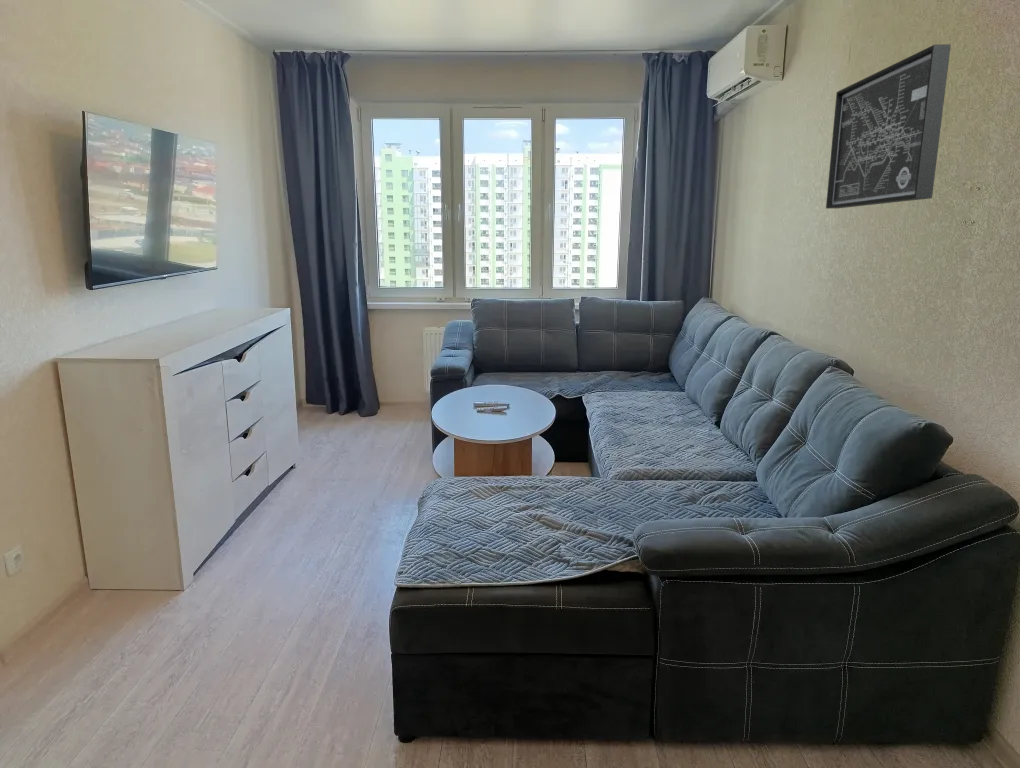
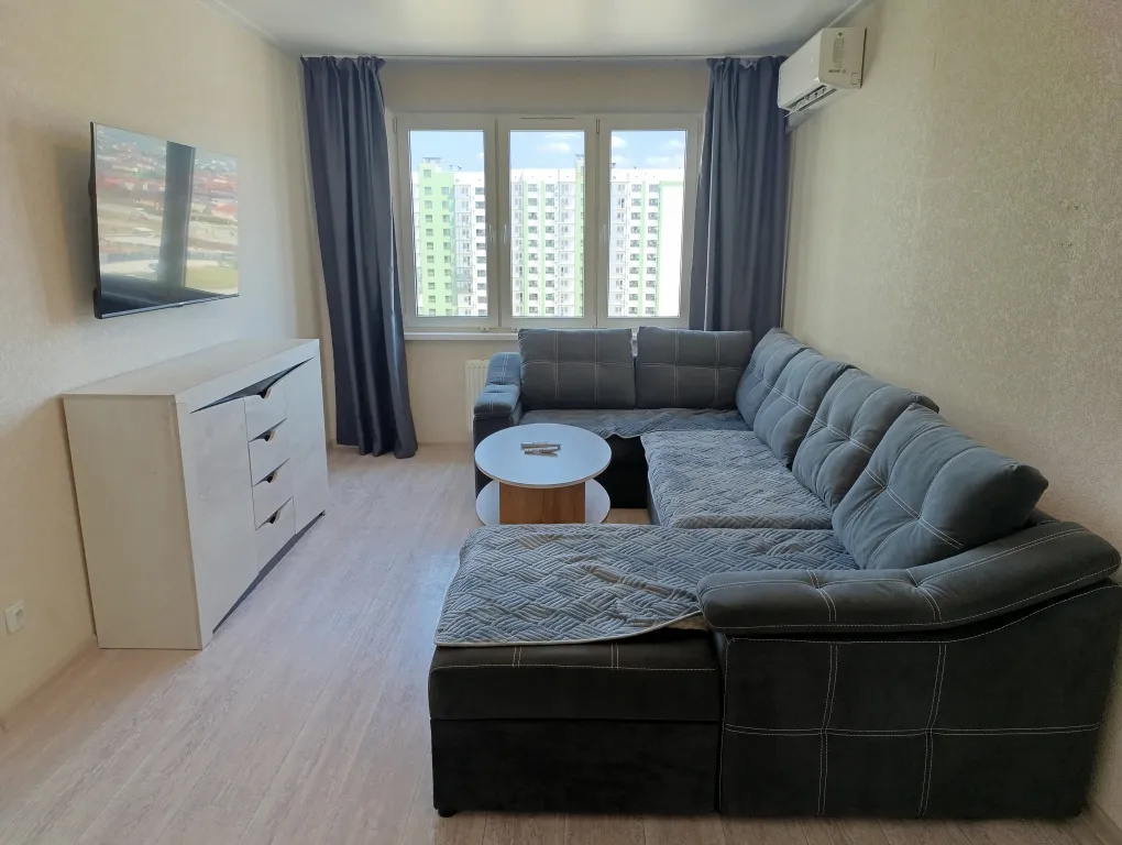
- wall art (878, 138)
